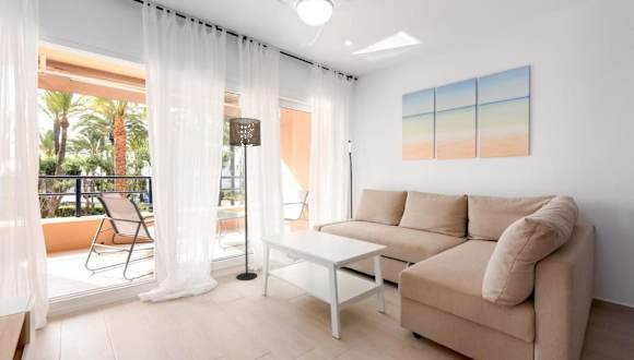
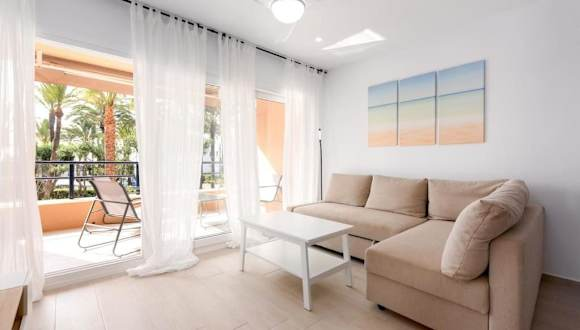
- floor lamp (246, 199)
